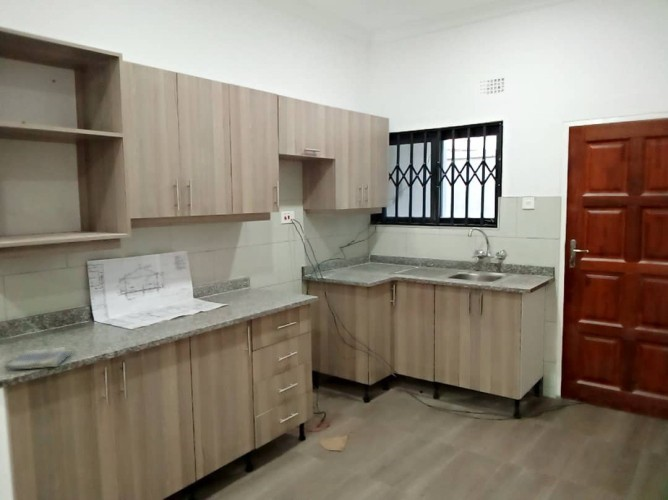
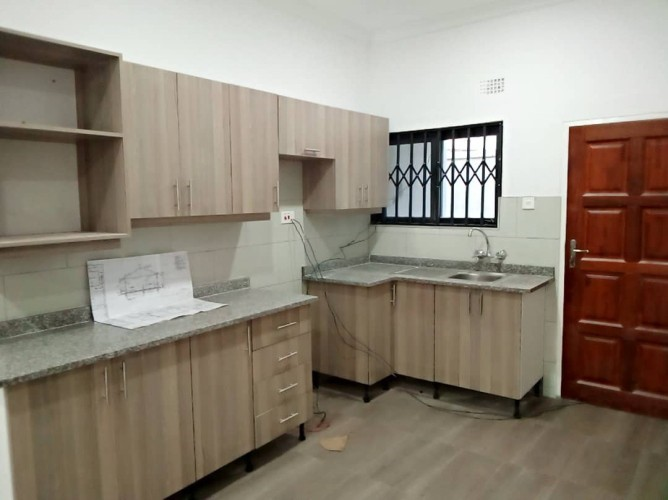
- dish towel (40, 357)
